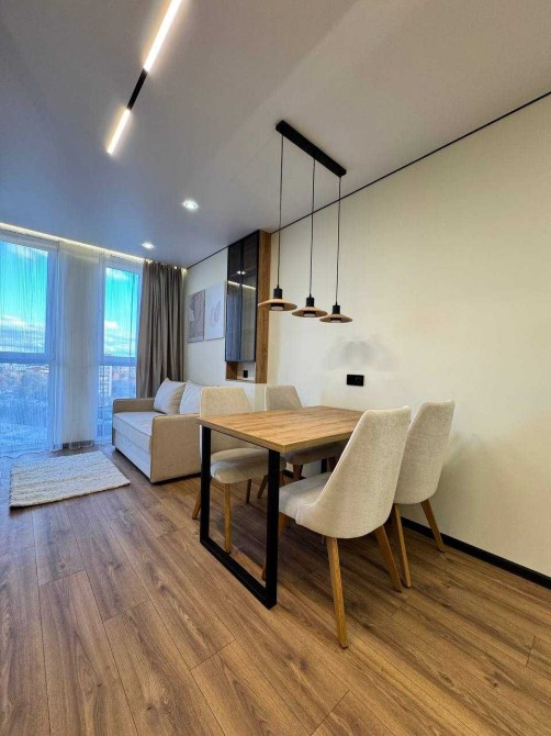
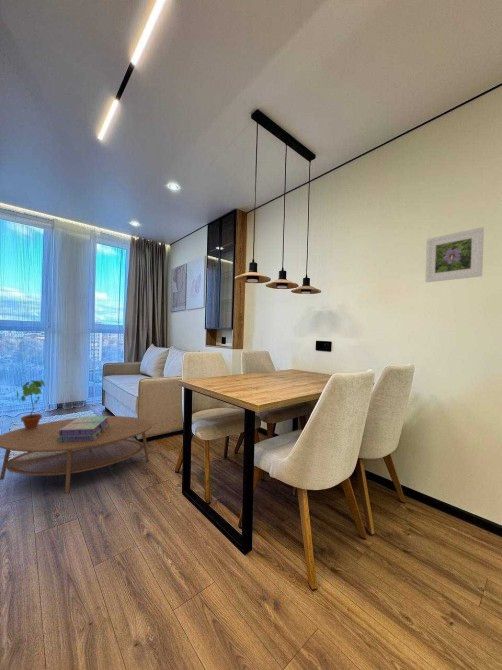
+ coffee table (80, 449)
+ stack of books (85, 427)
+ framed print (452, 256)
+ potted plant (32, 404)
